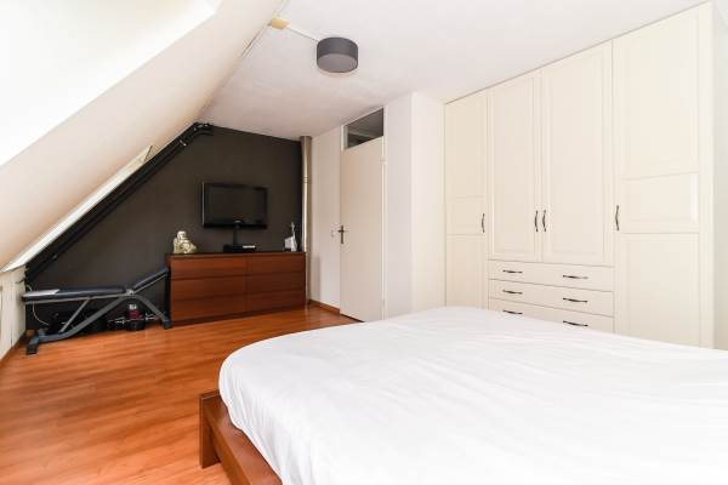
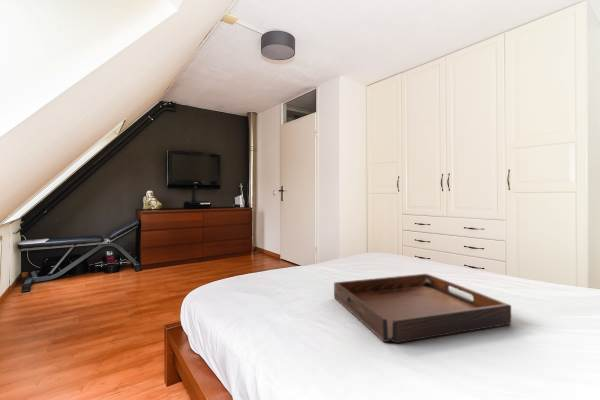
+ serving tray (411, 300)
